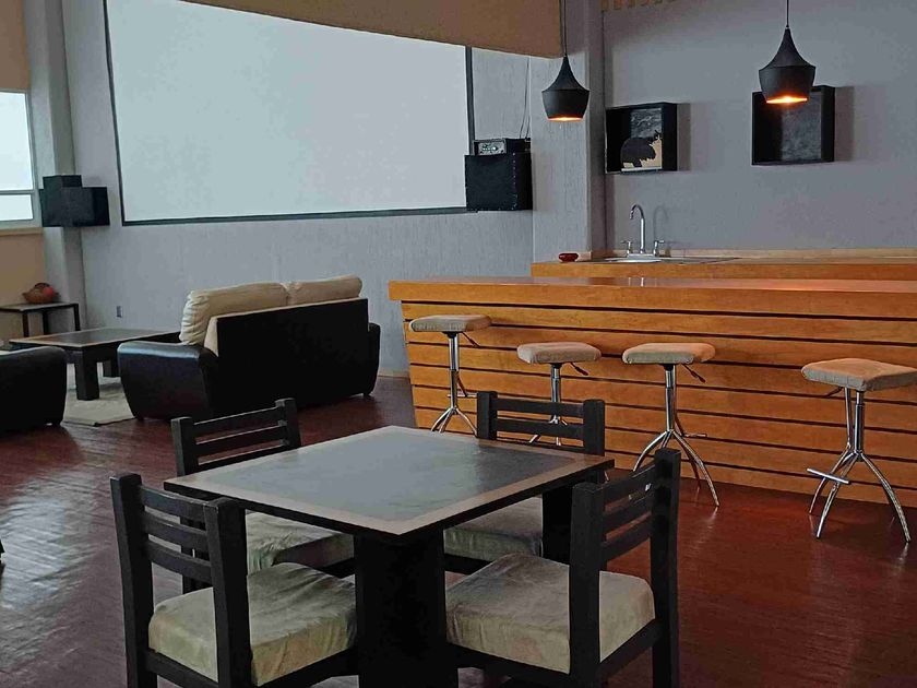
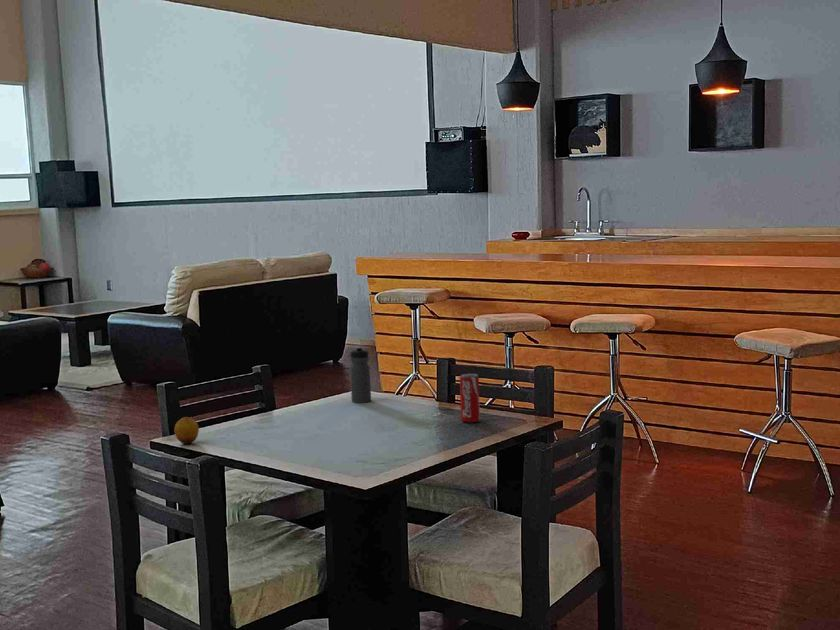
+ beverage can (469, 397)
+ fruit (186, 430)
+ water bottle (360, 374)
